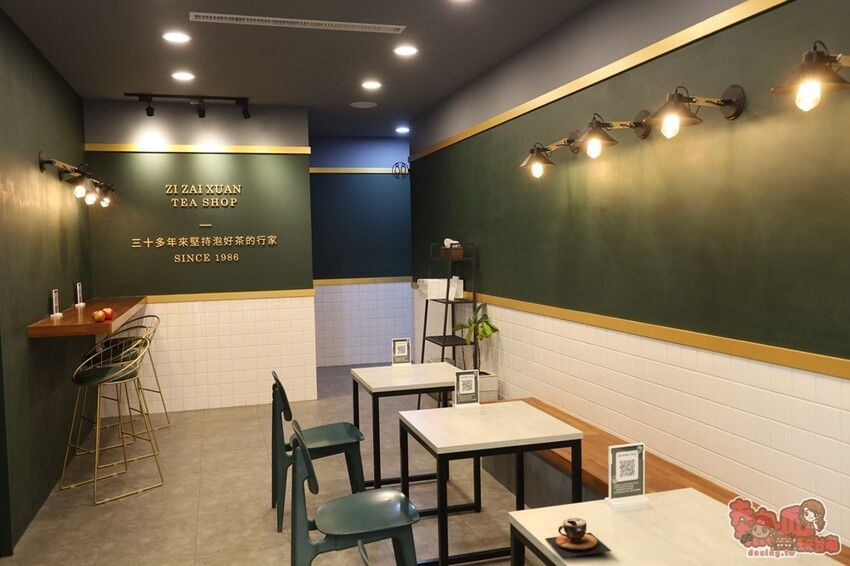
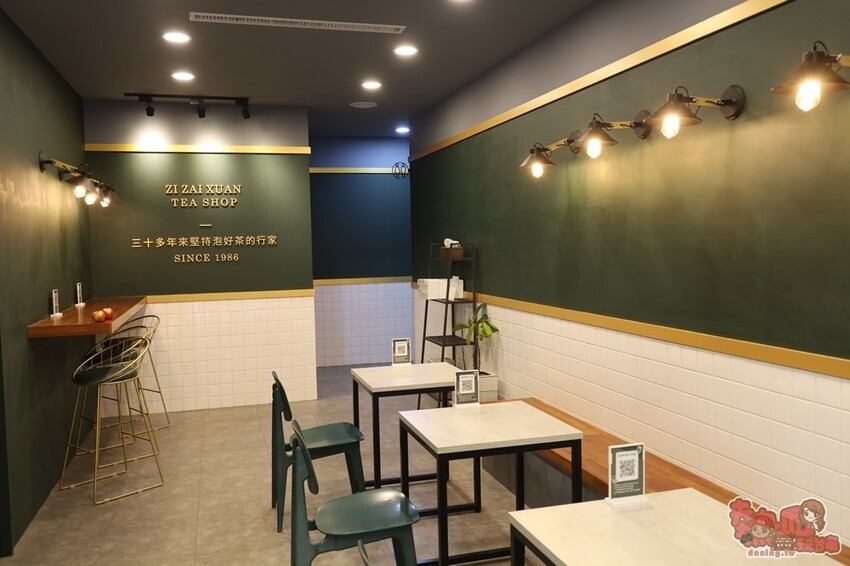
- teacup (577, 534)
